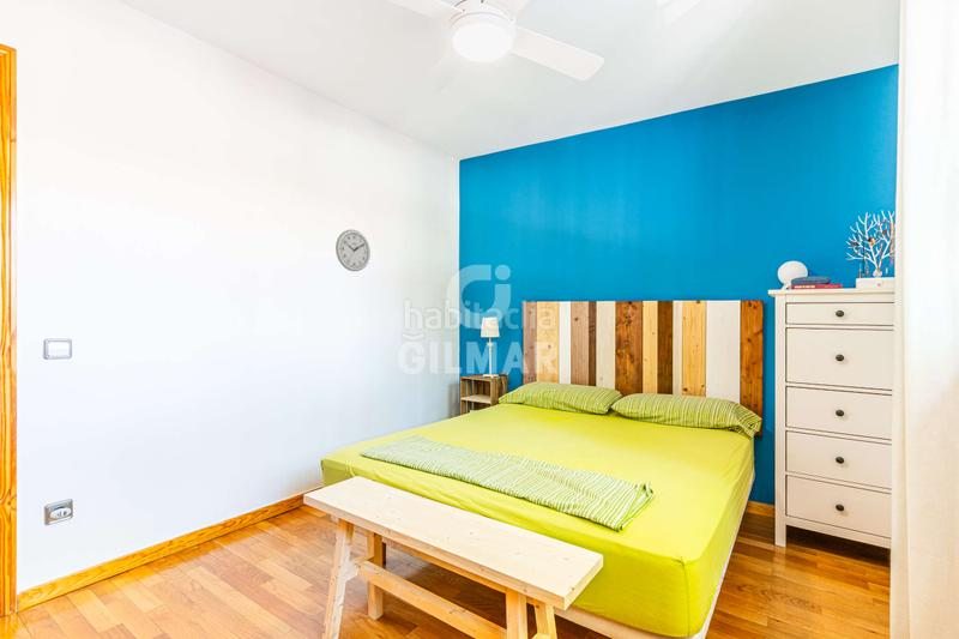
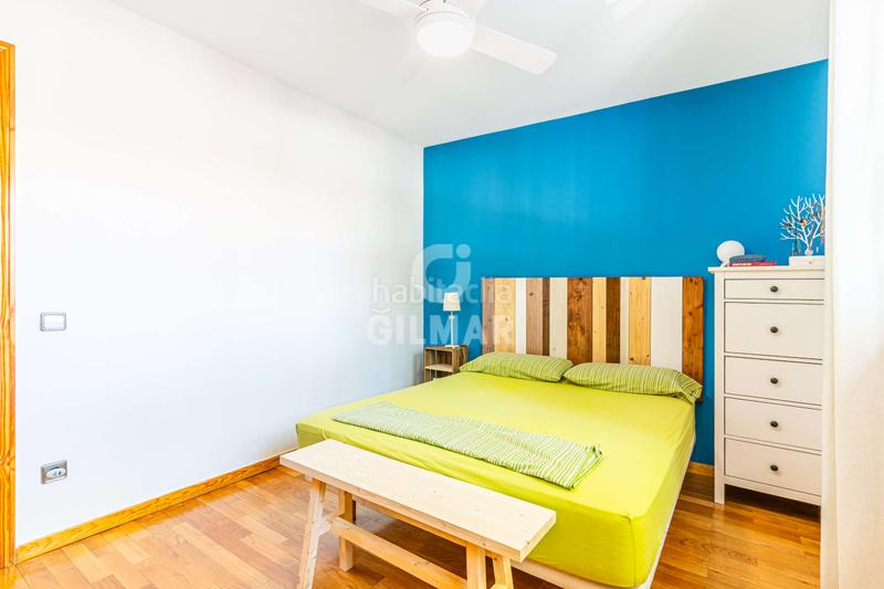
- wall clock (354, 251)
